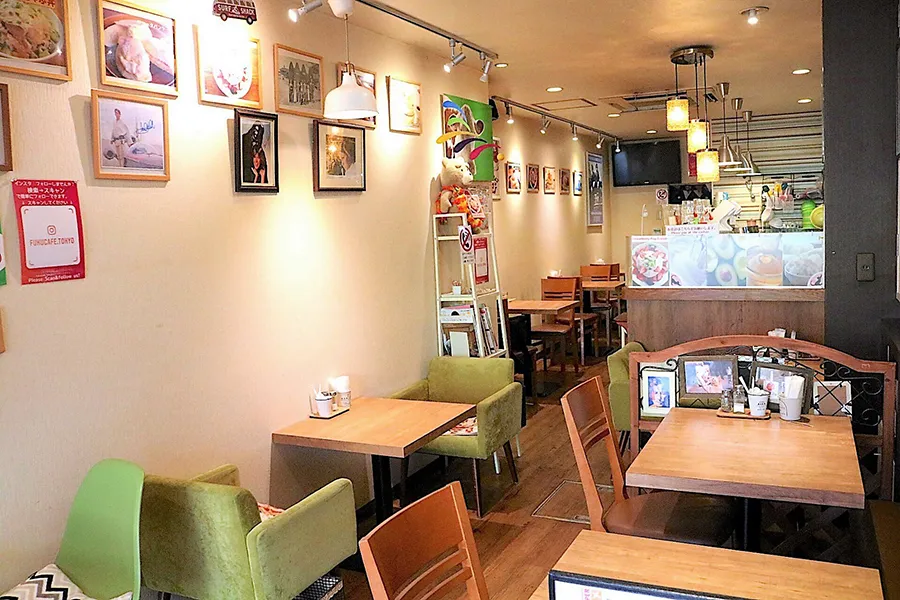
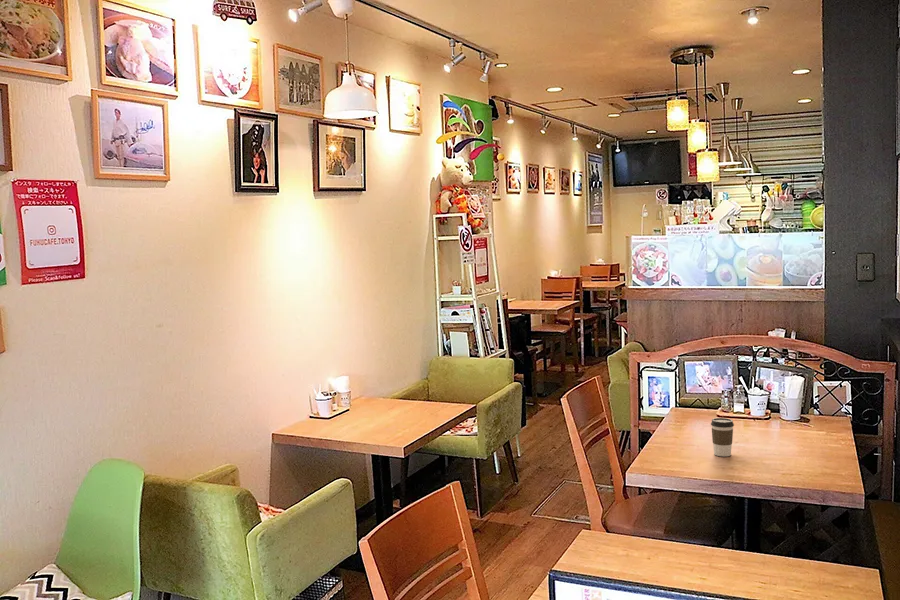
+ coffee cup (722, 437)
